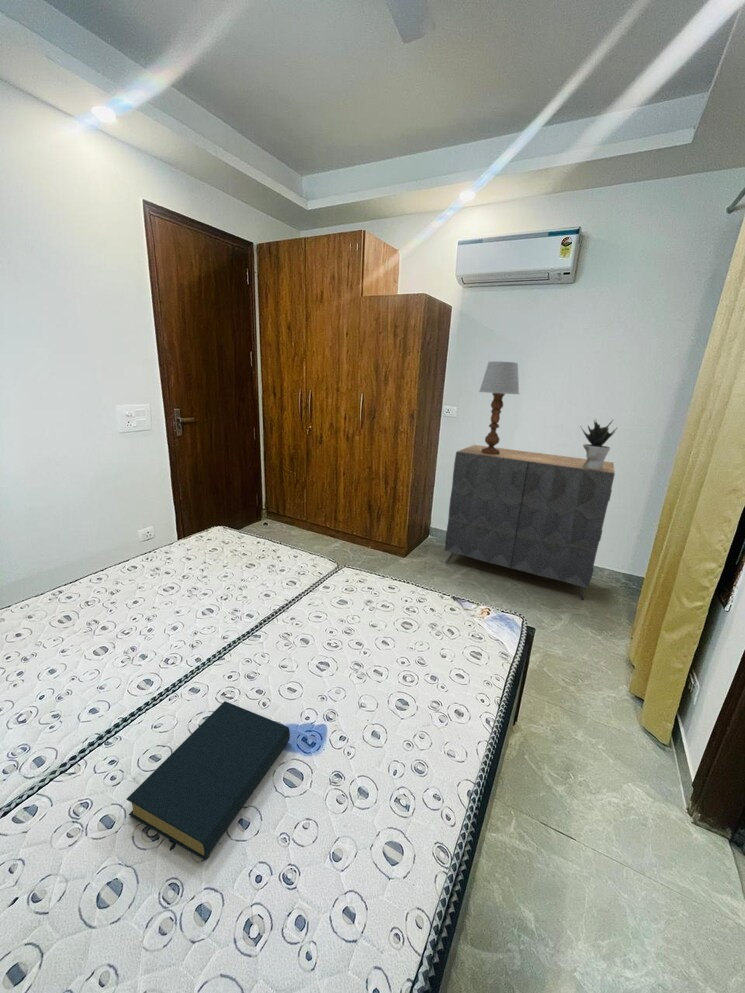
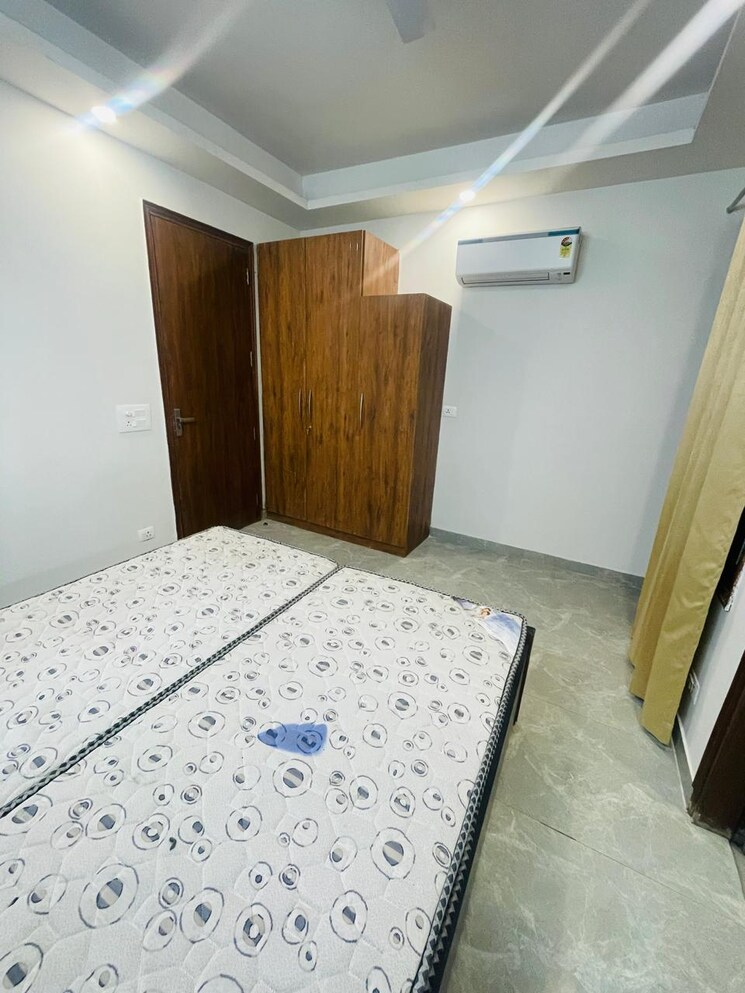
- table lamp (496, 408)
- potted plant (595, 442)
- dresser (523, 515)
- hardback book (217, 767)
